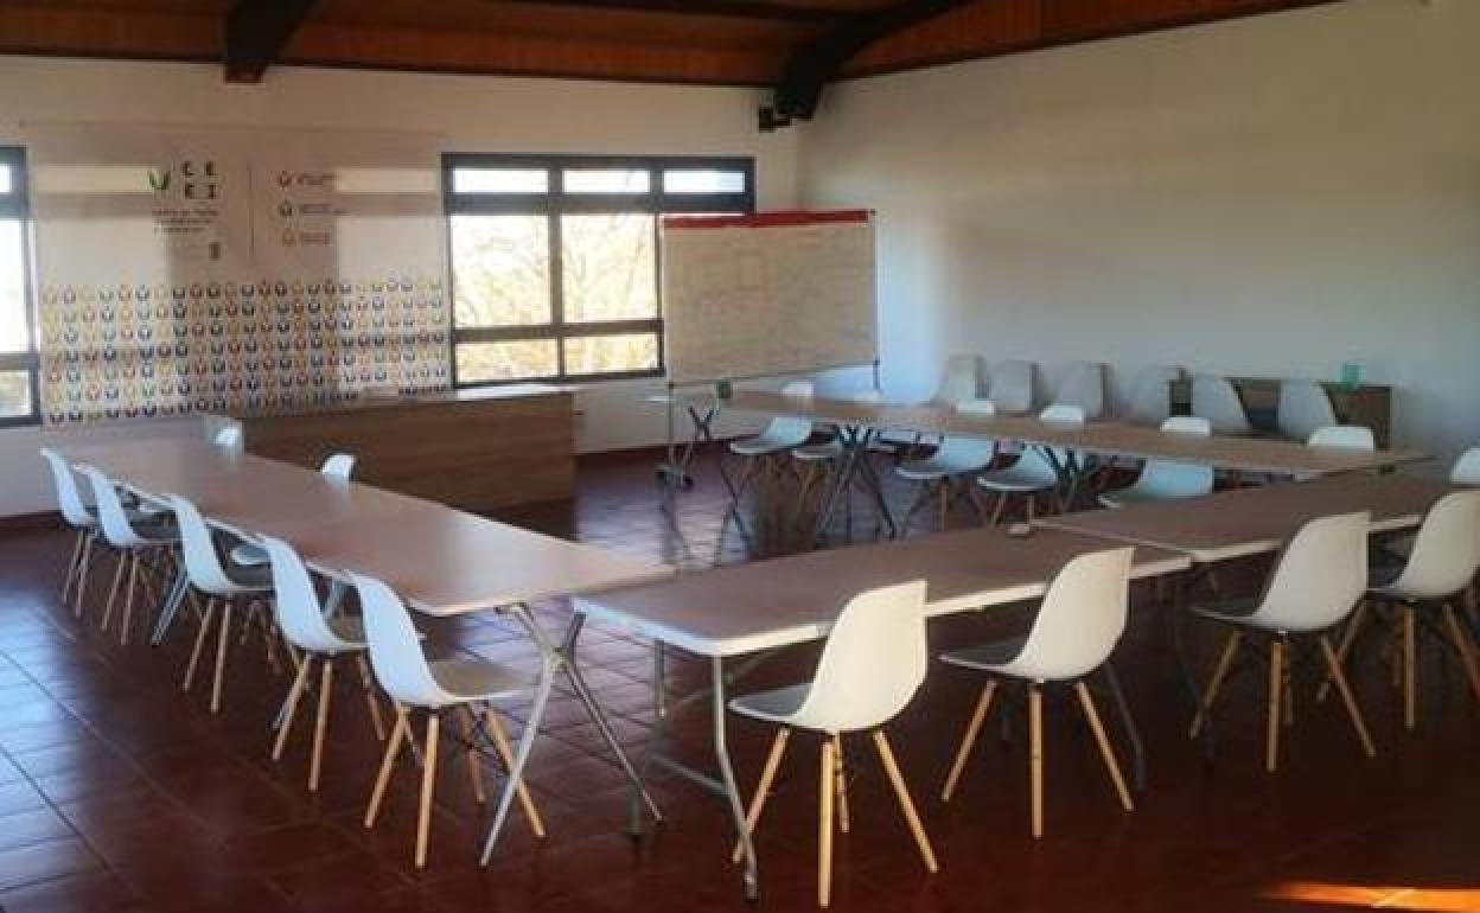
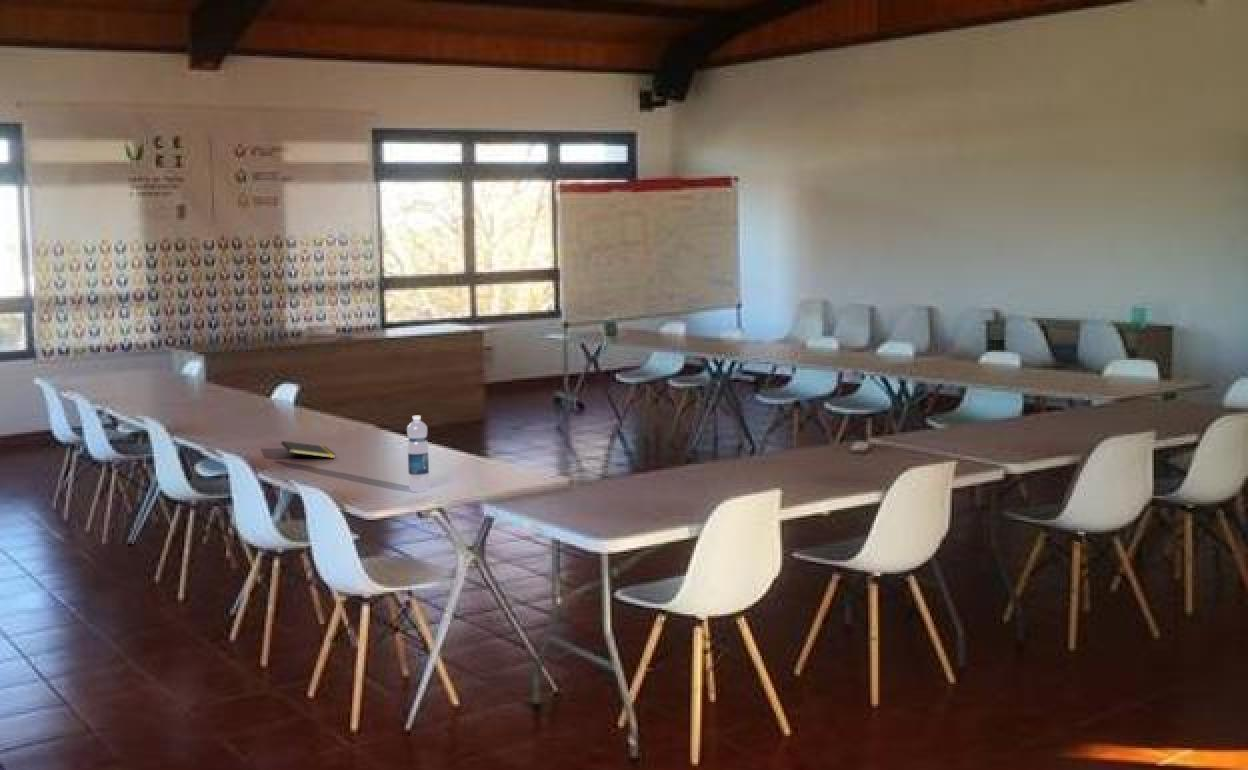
+ water bottle (418, 453)
+ notepad (308, 449)
